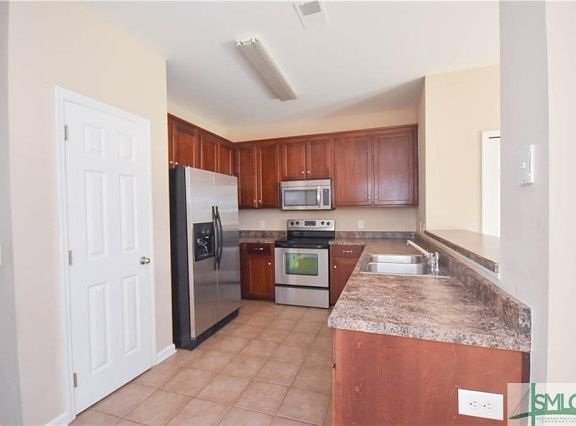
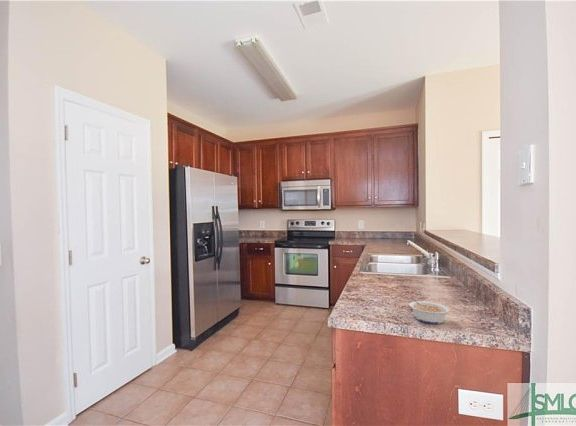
+ legume (427, 311)
